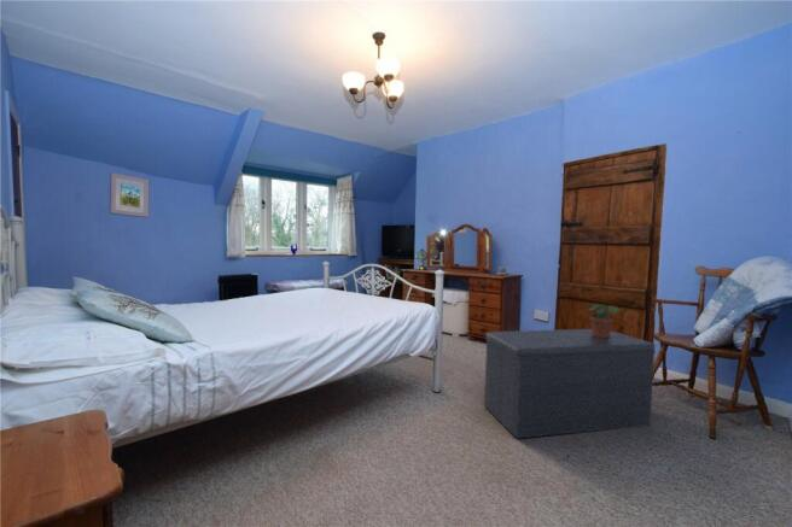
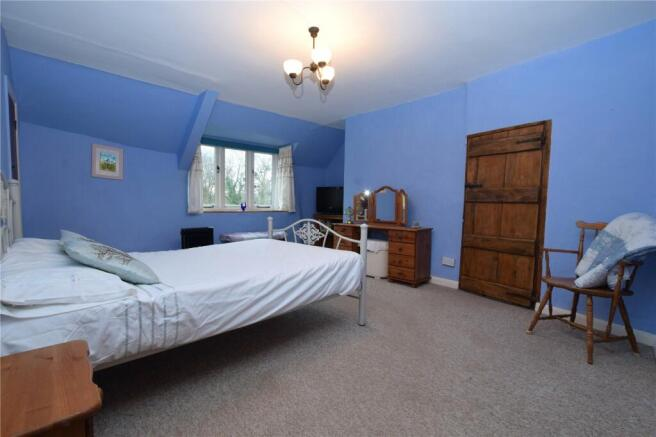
- potted plant (602, 320)
- bench (565, 376)
